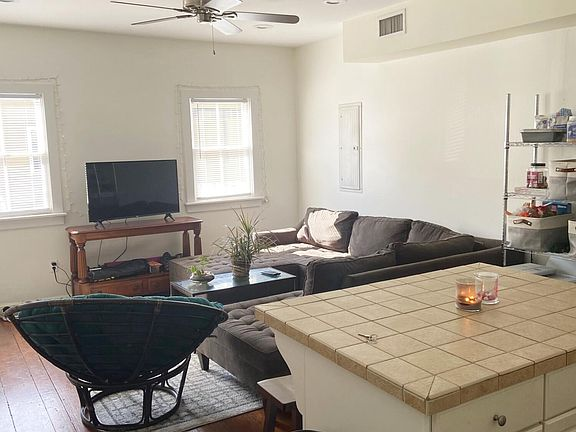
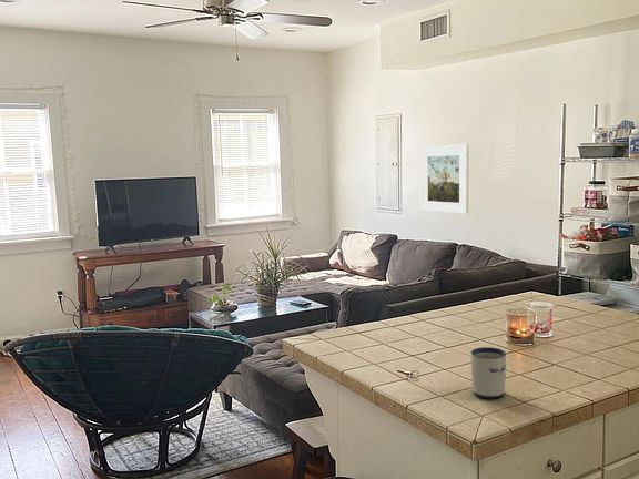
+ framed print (443, 179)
+ mug (490, 370)
